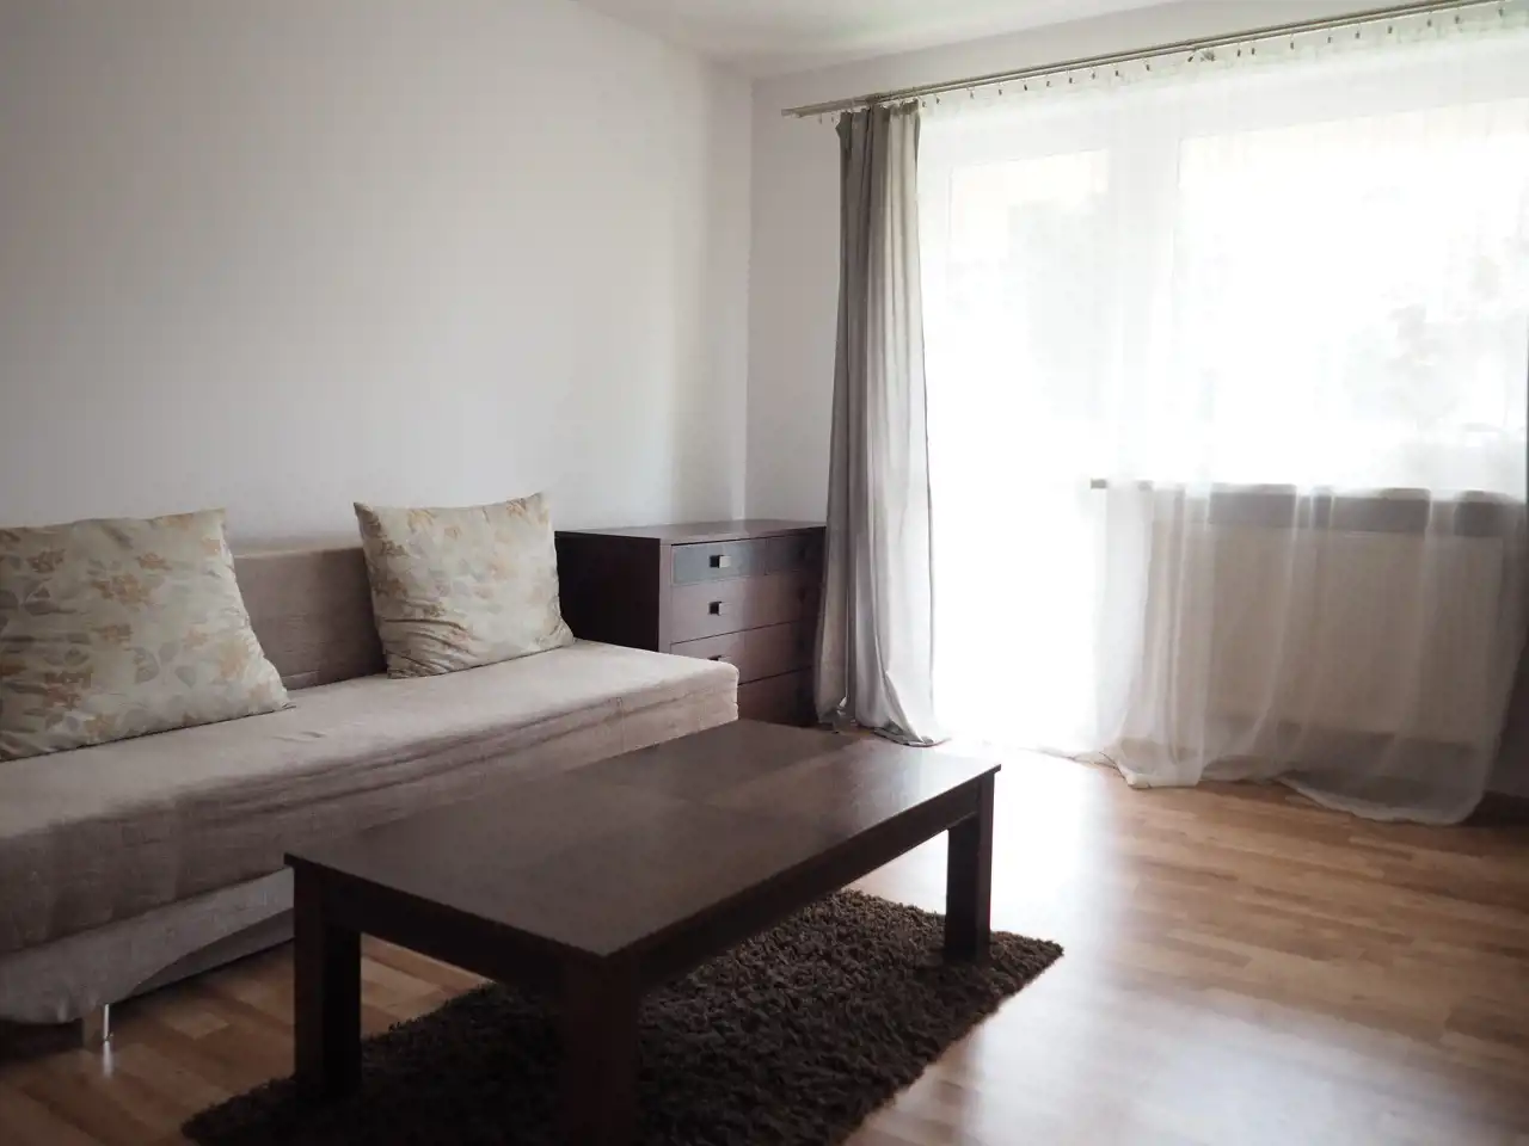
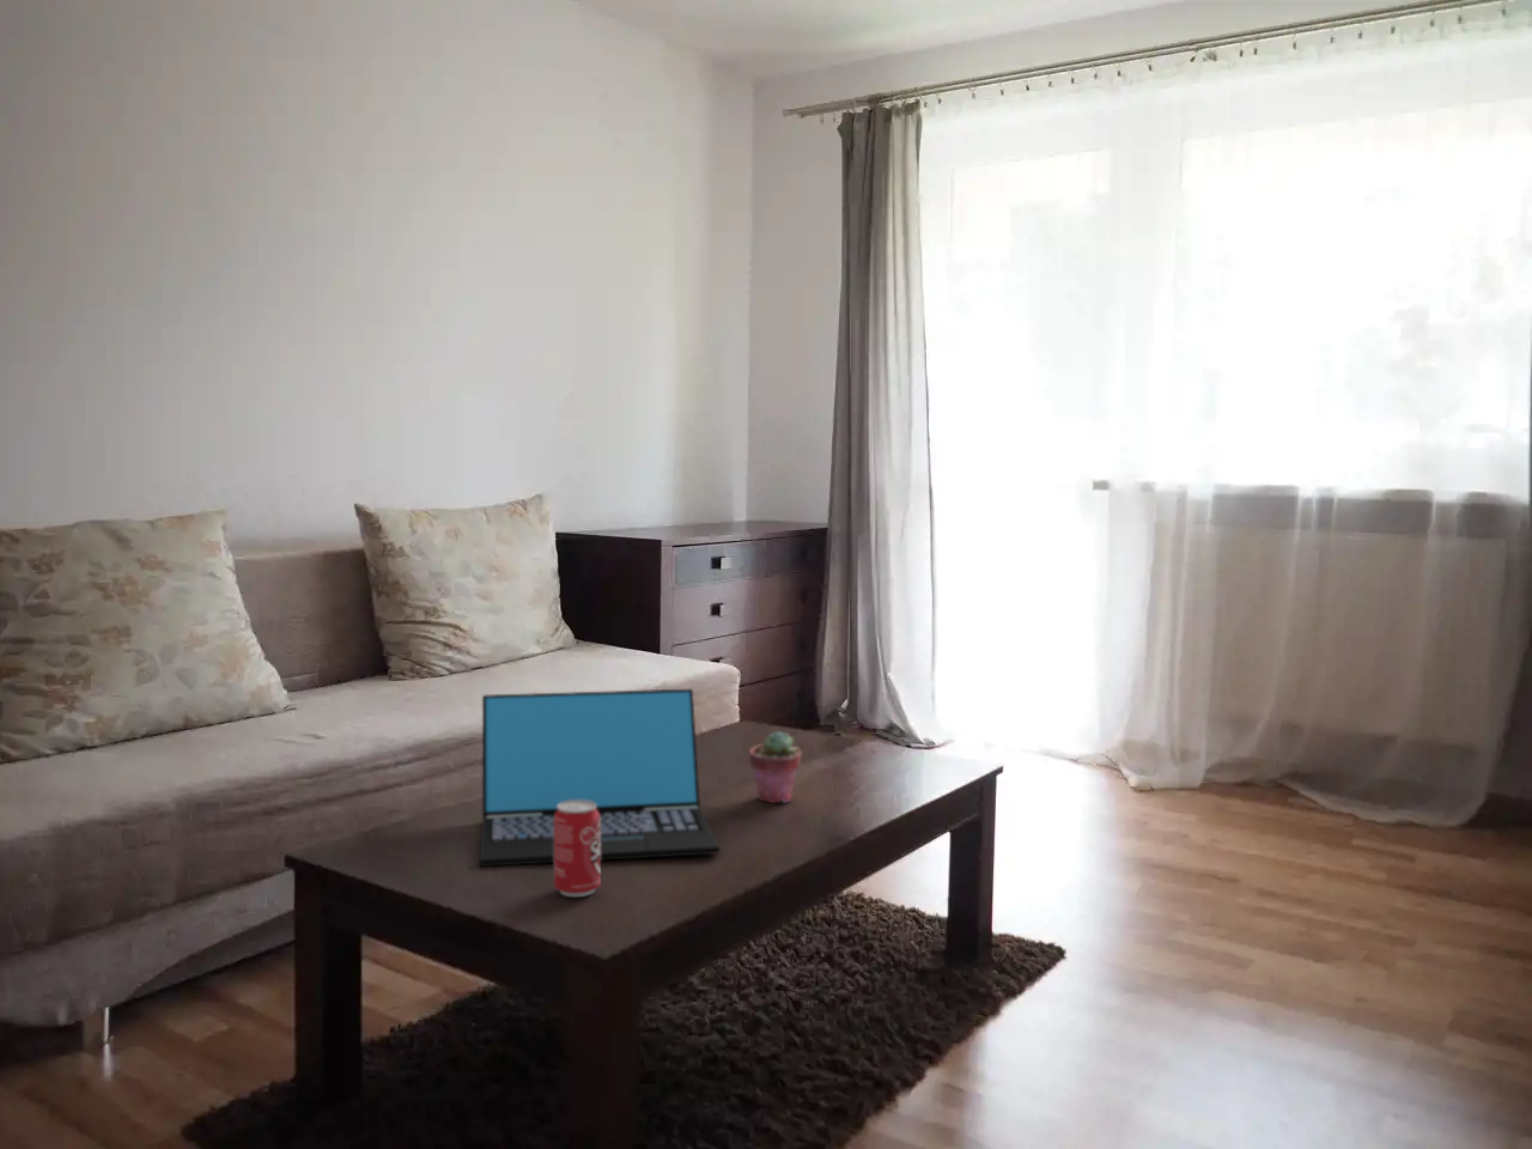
+ beverage can (577, 847)
+ potted succulent (774, 764)
+ laptop (595, 770)
